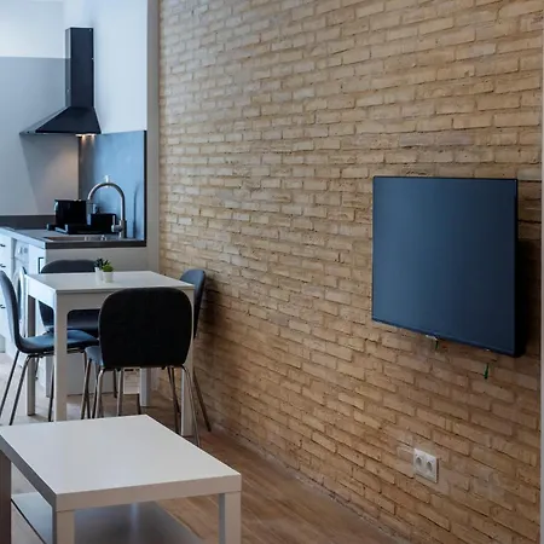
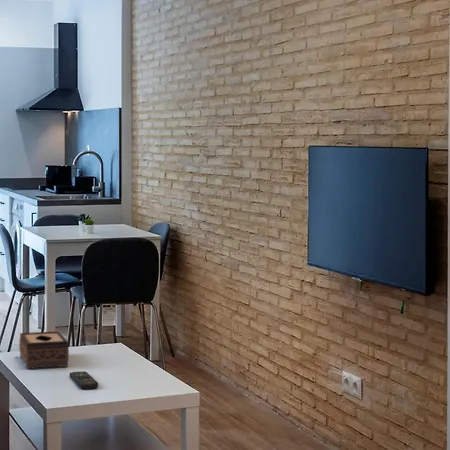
+ tissue box (43, 349)
+ remote control (83, 379)
